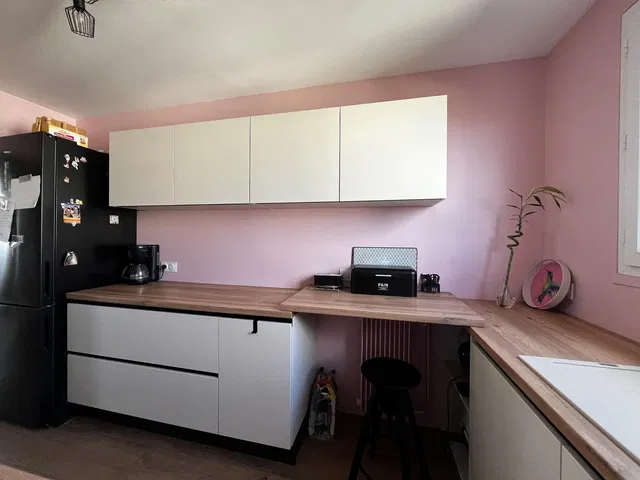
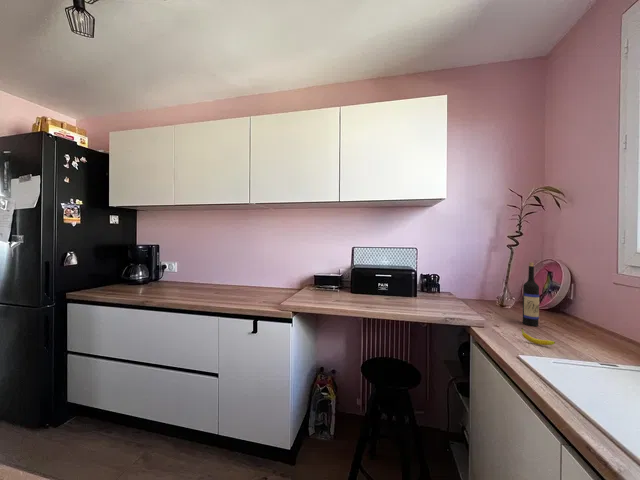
+ wine bottle (531, 293)
+ fruit (537, 339)
